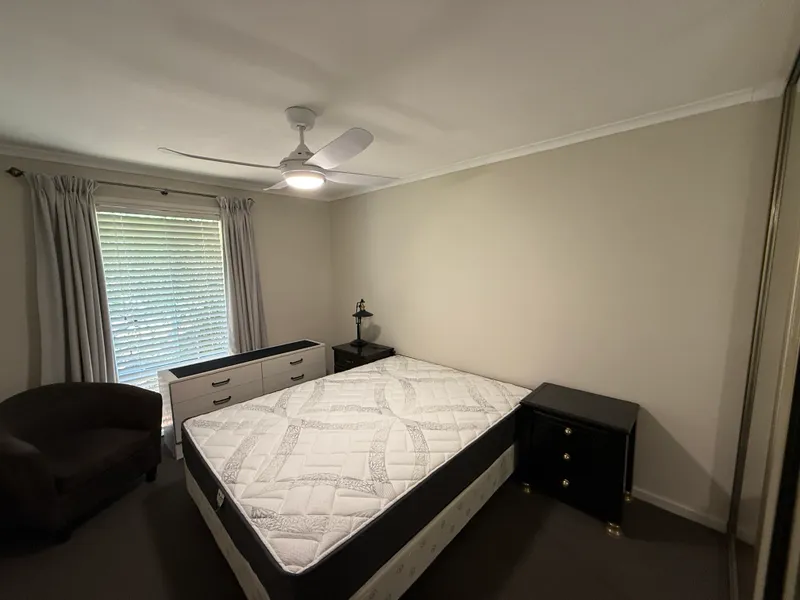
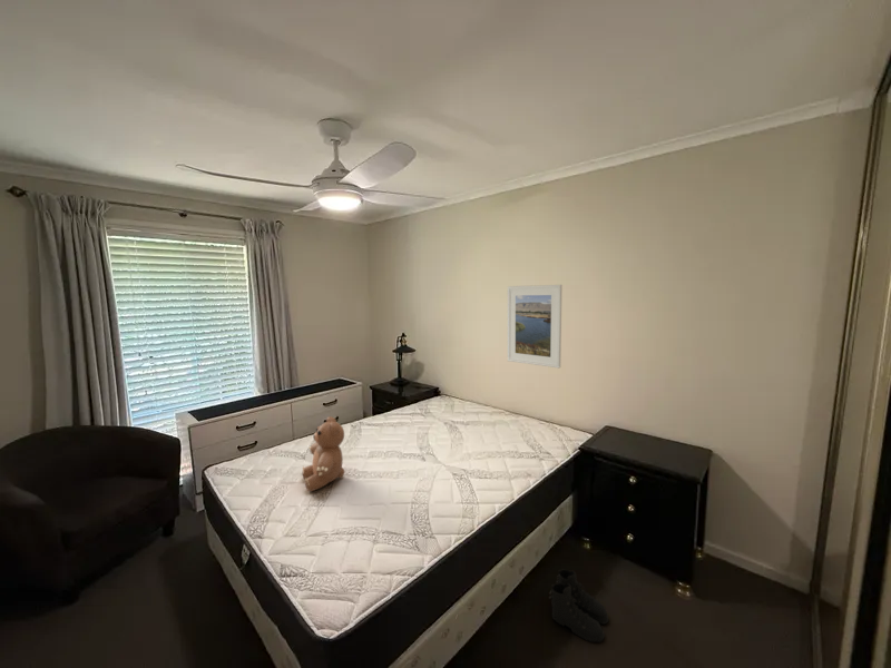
+ teddy bear (324, 451)
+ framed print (532, 325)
+ boots (578, 600)
